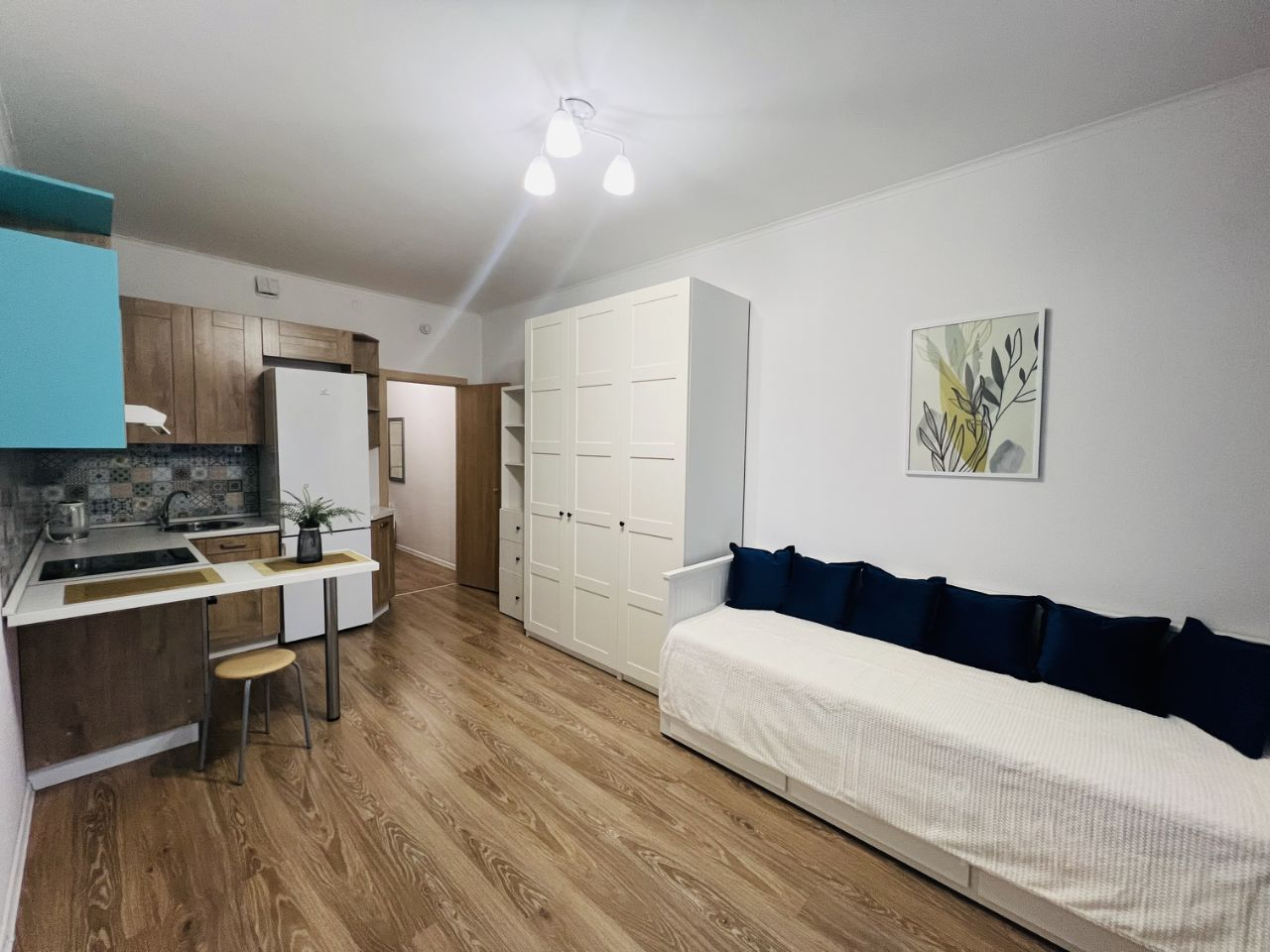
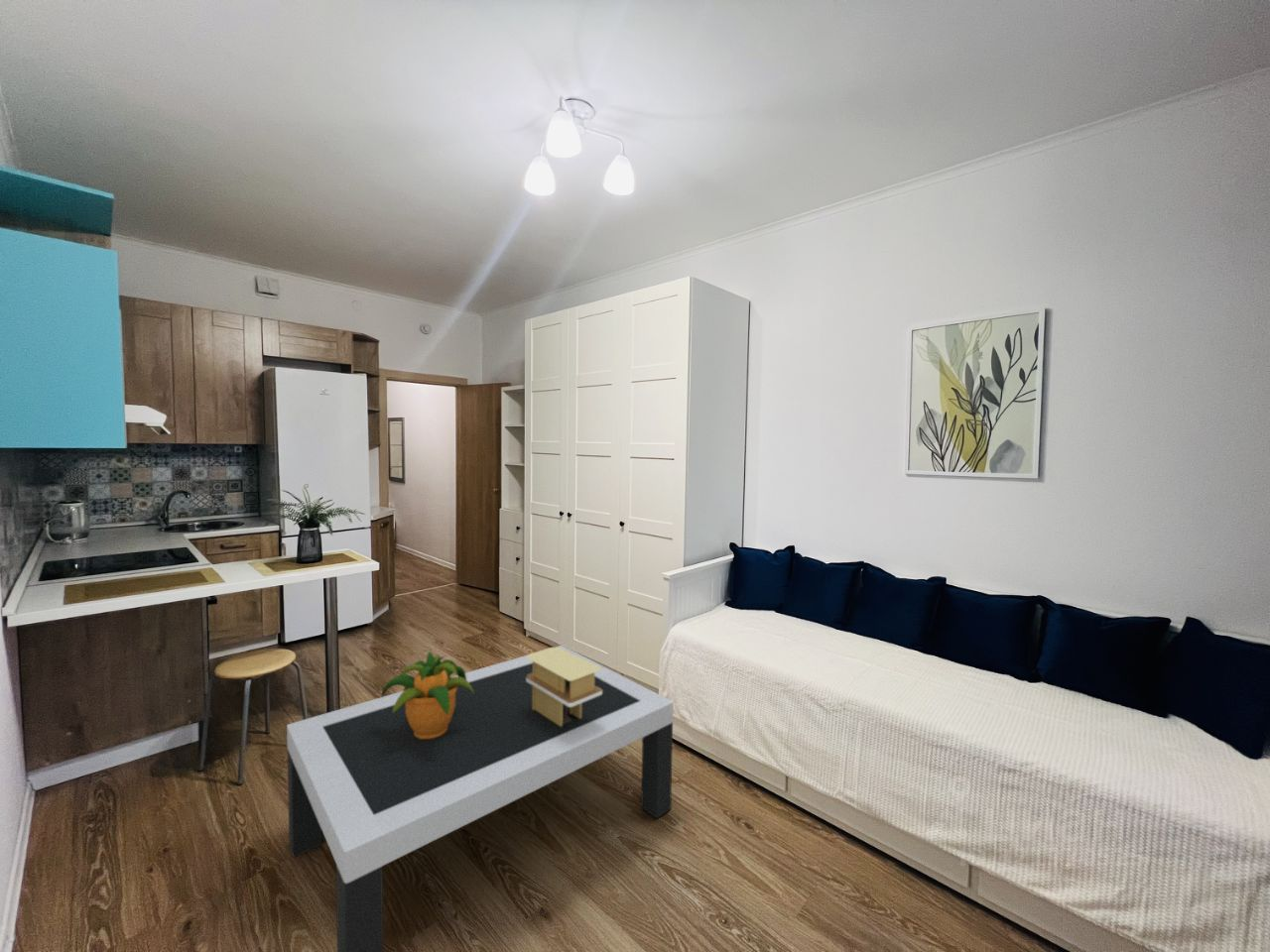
+ coffee table (490, 769)
+ potted plant (432, 693)
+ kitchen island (562, 688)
